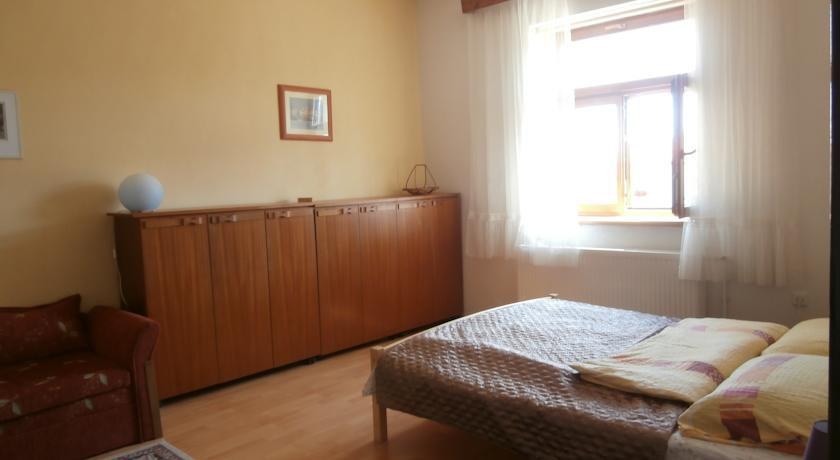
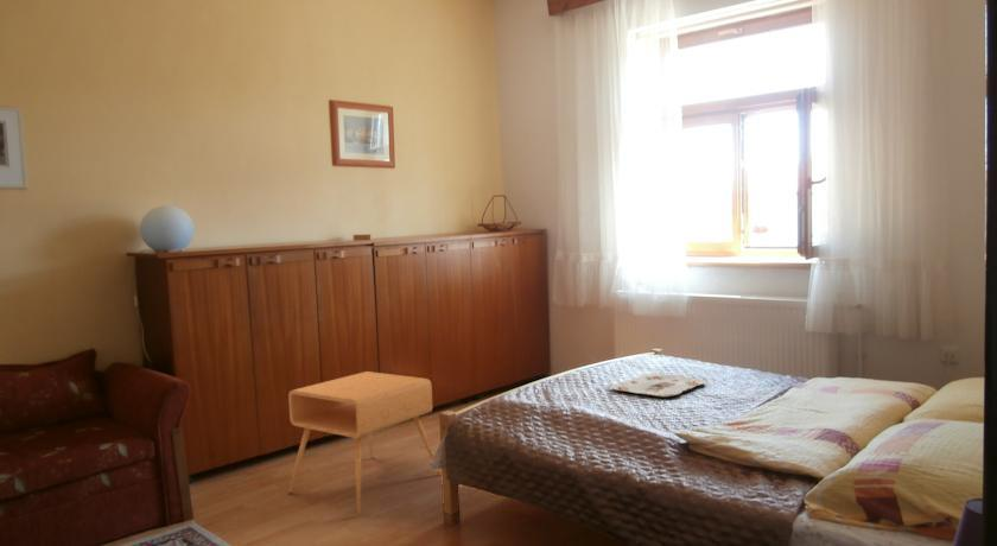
+ side table (363, 433)
+ serving tray (659, 385)
